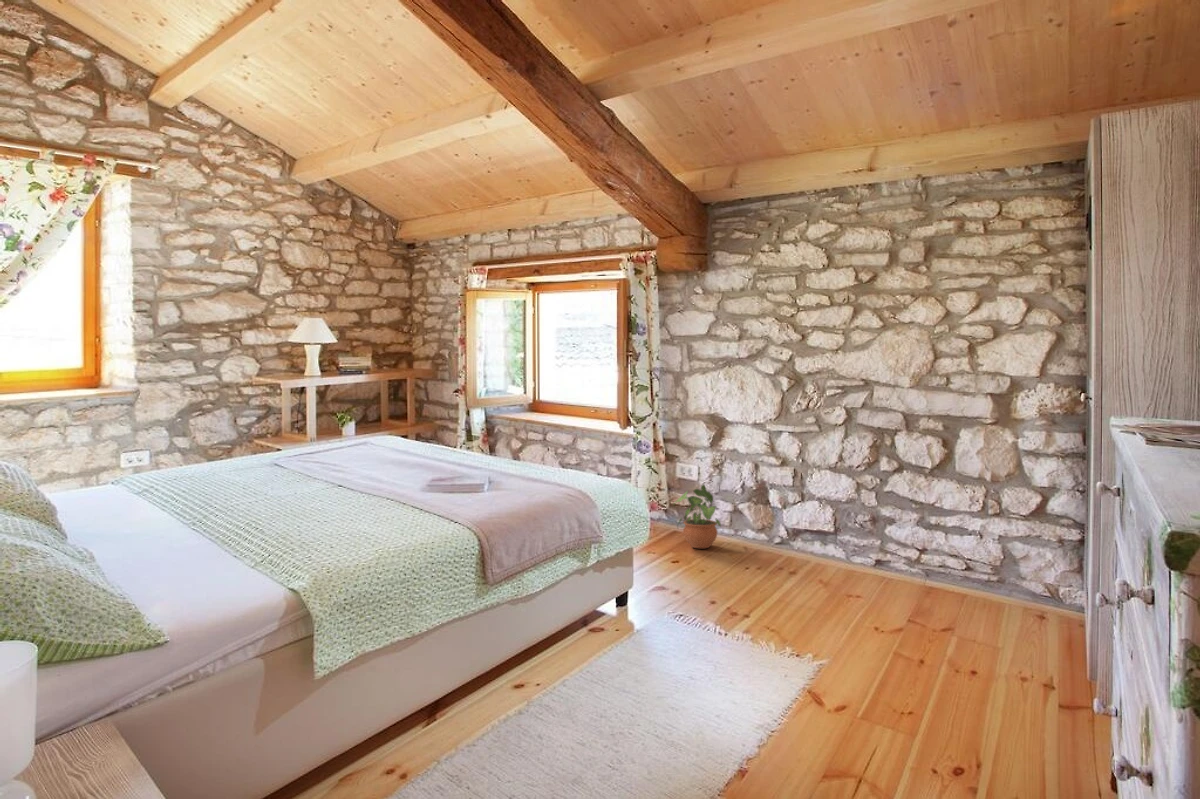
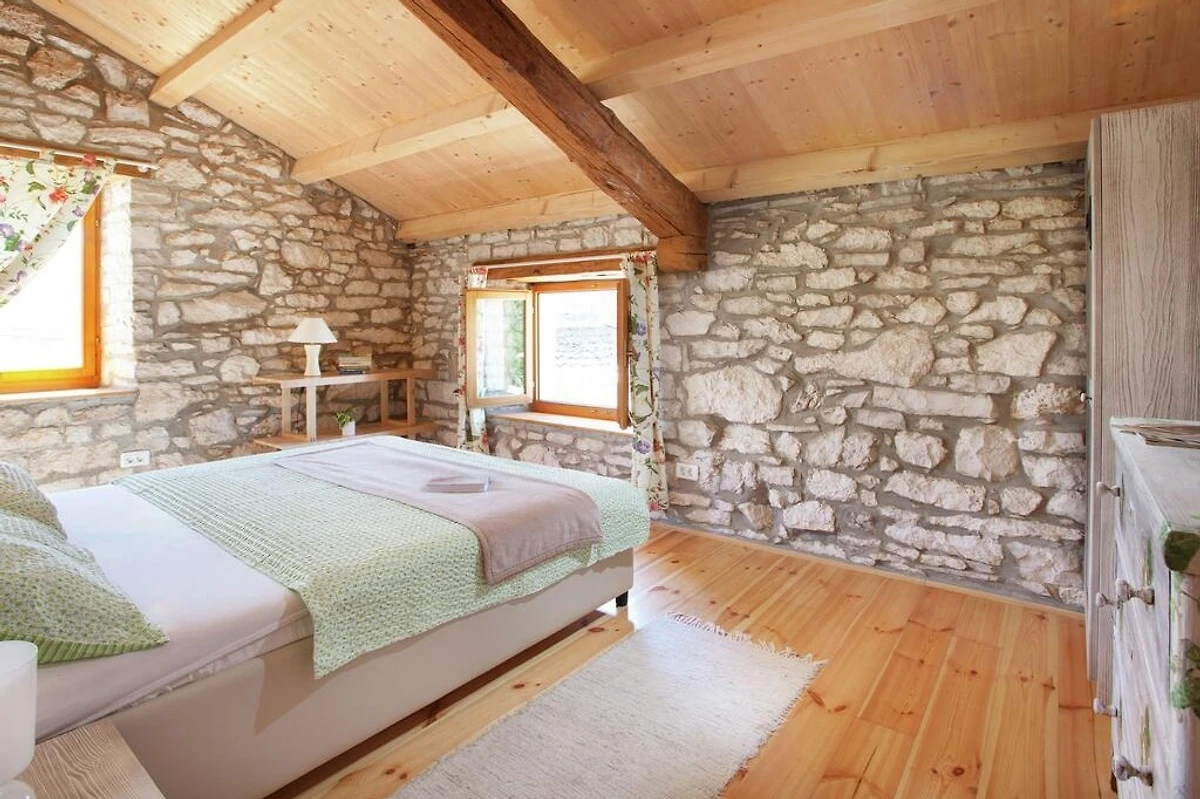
- potted plant (700, 514)
